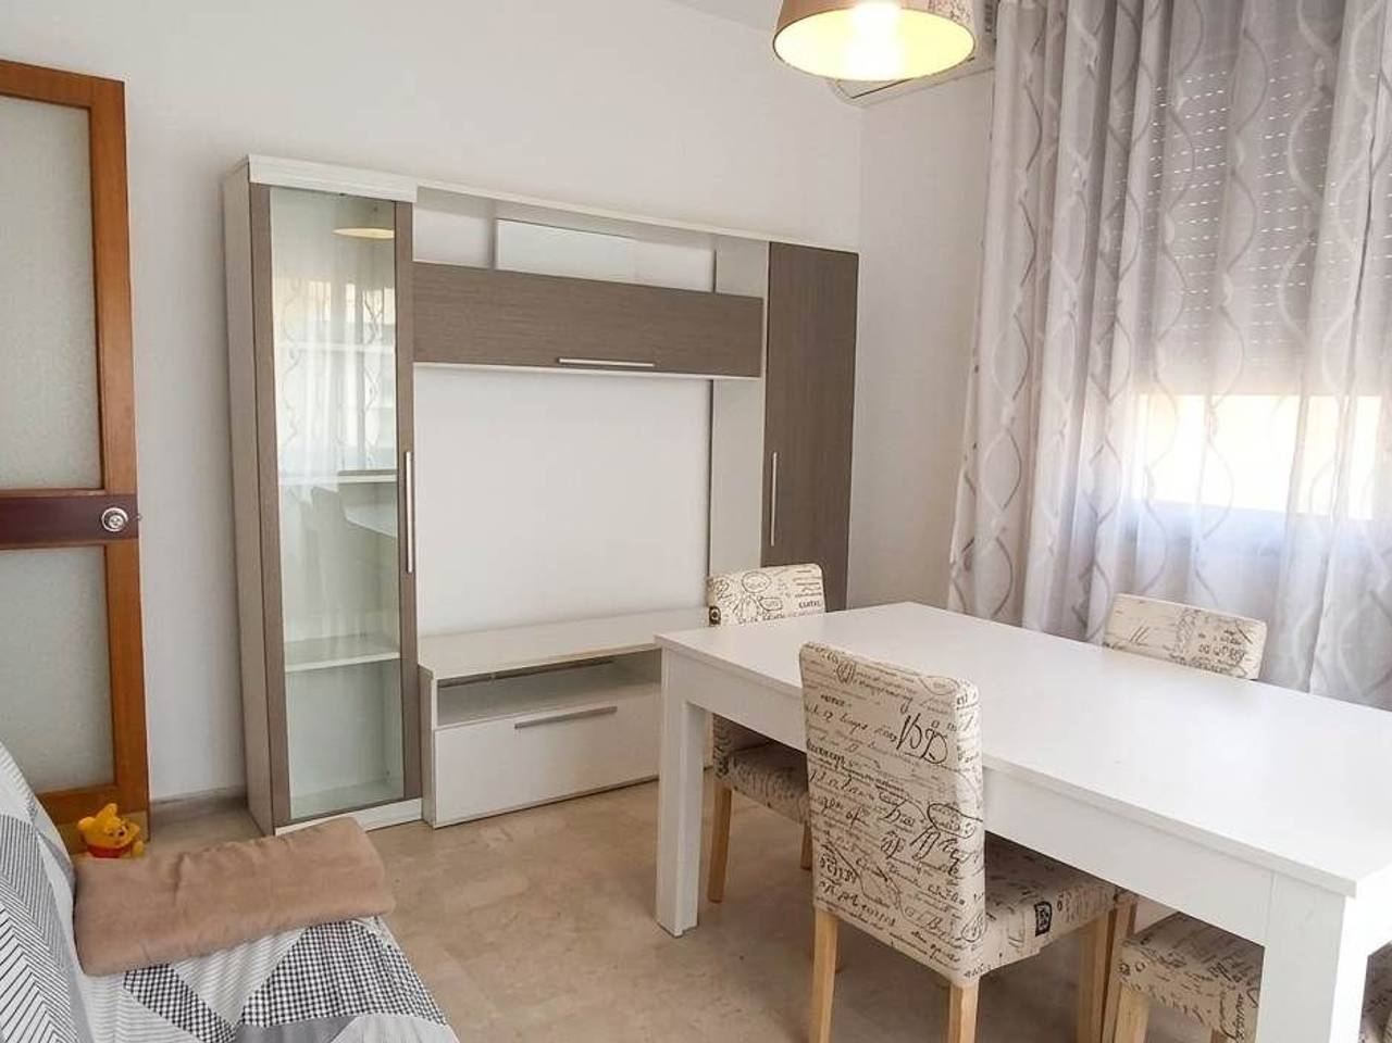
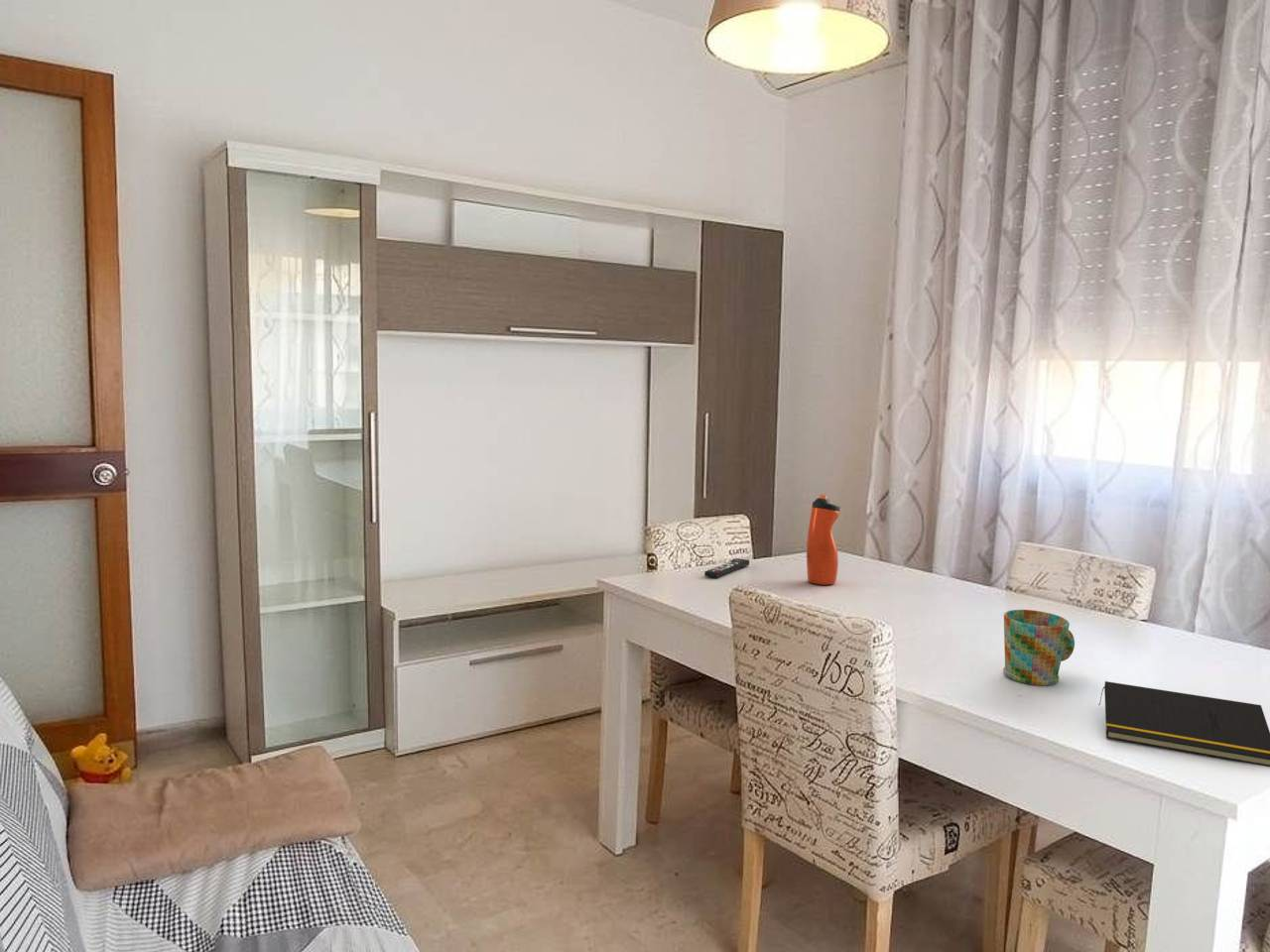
+ mug (1041, 647)
+ remote control (727, 567)
+ notepad (1185, 721)
+ water bottle (823, 538)
